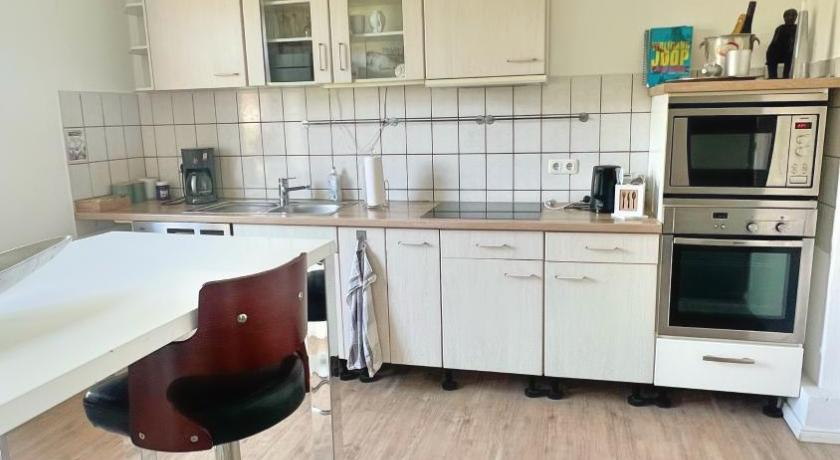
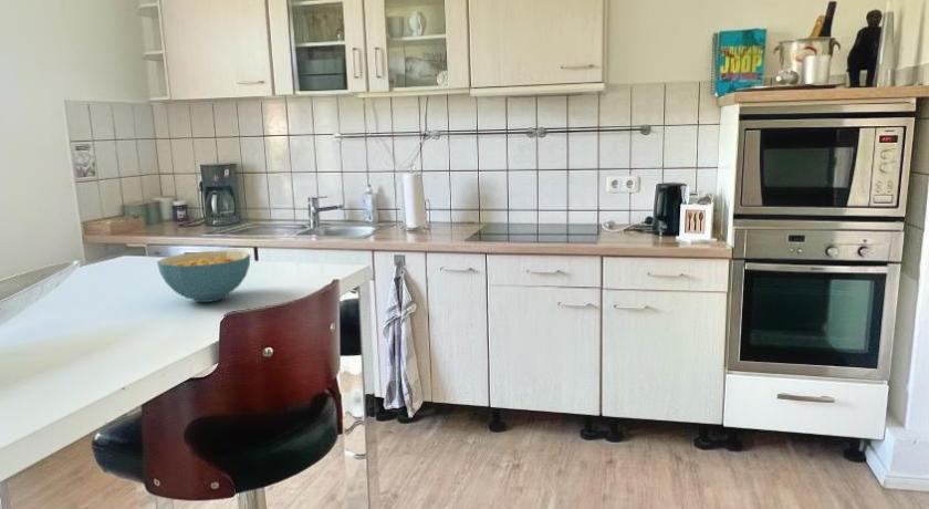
+ cereal bowl (206, 278)
